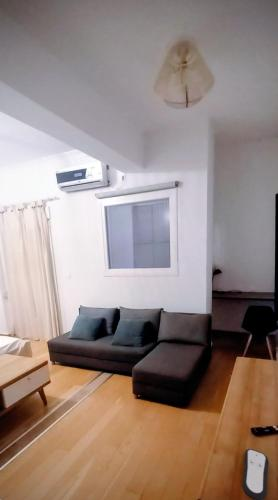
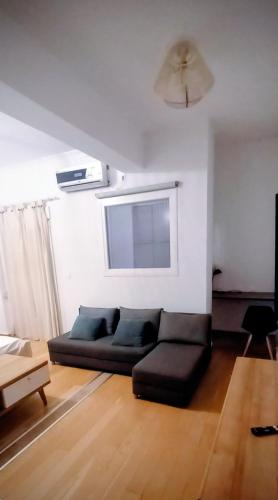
- remote control (255, 472)
